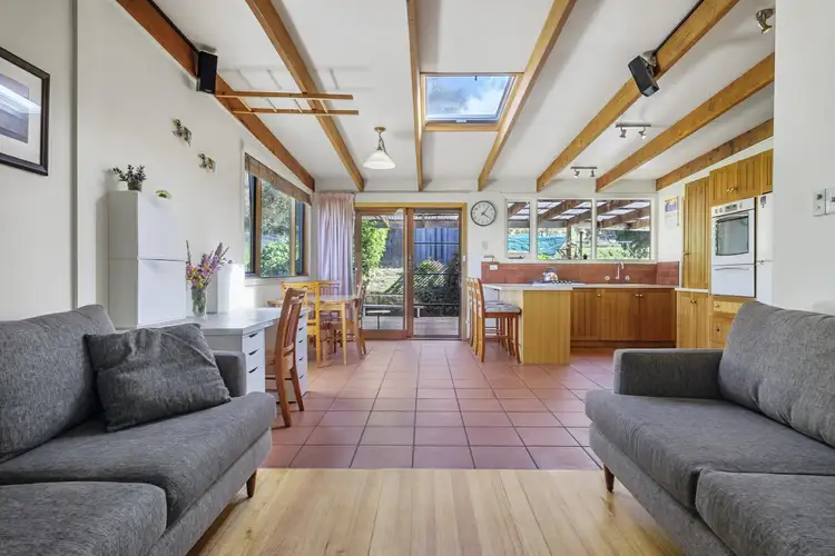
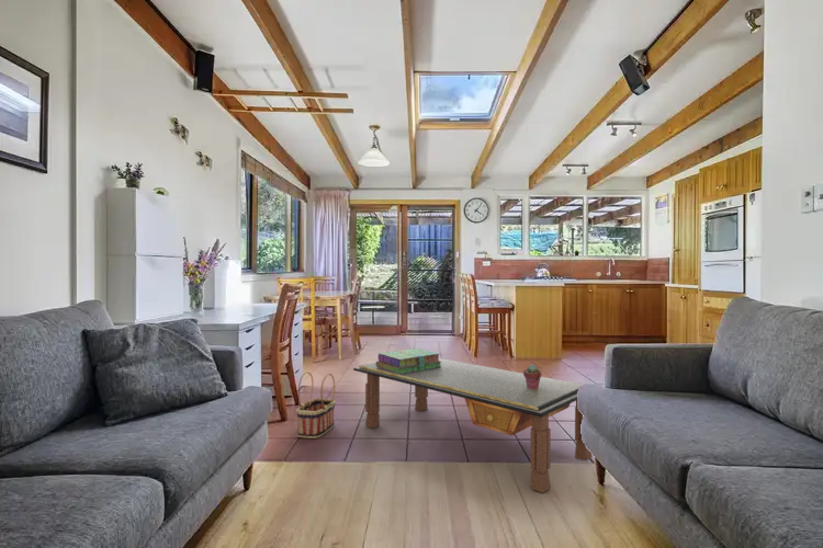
+ stack of books (408, 359)
+ potted succulent (532, 375)
+ coffee table (466, 404)
+ basket (316, 401)
